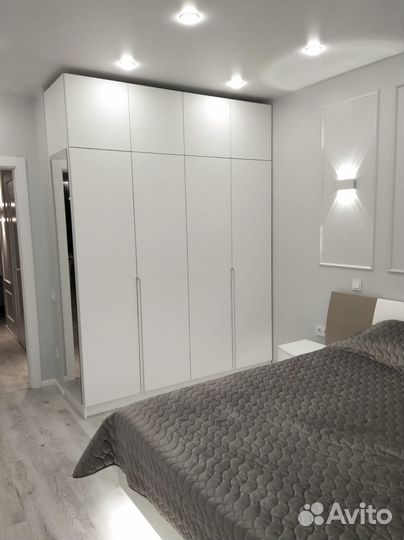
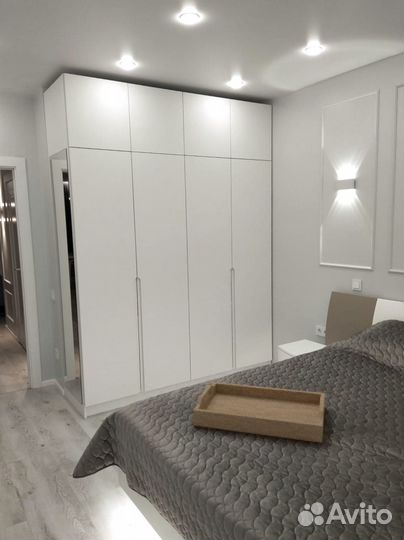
+ serving tray (261, 406)
